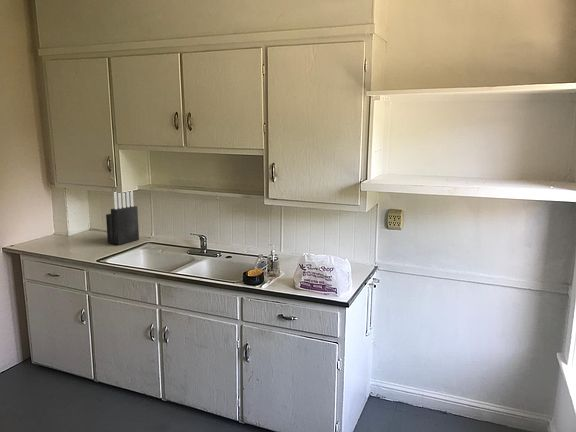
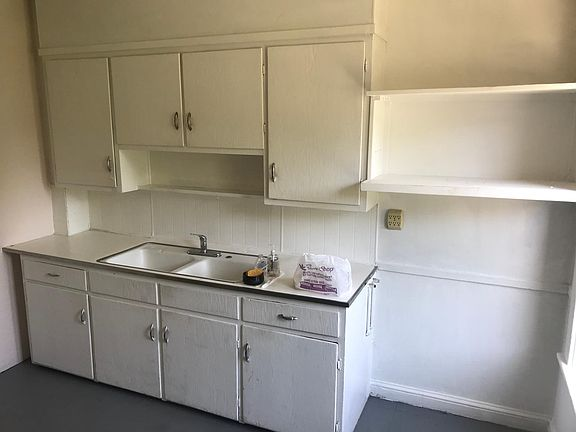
- knife block (121, 215)
